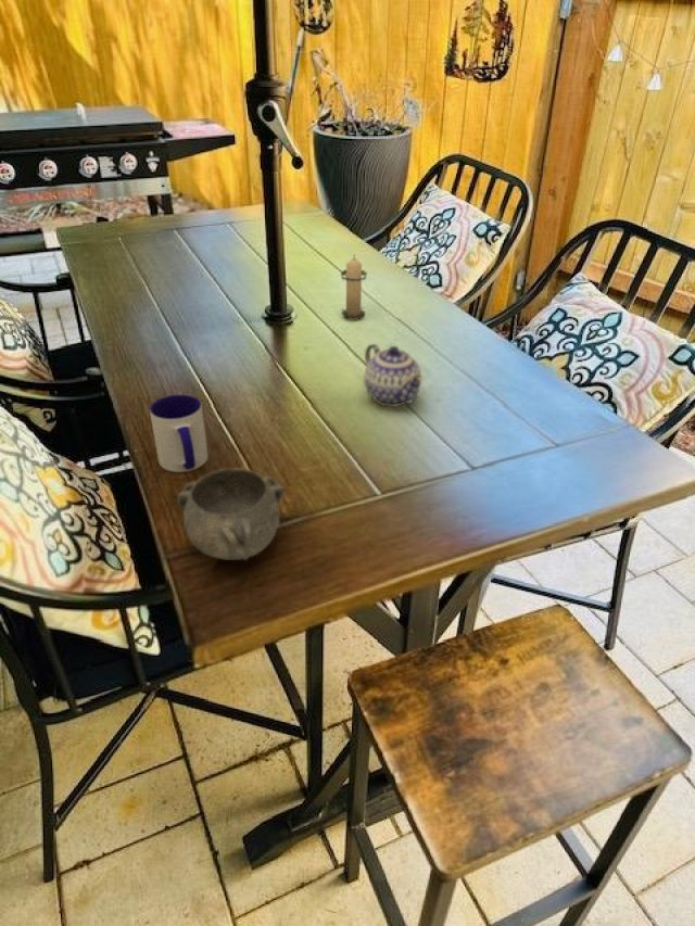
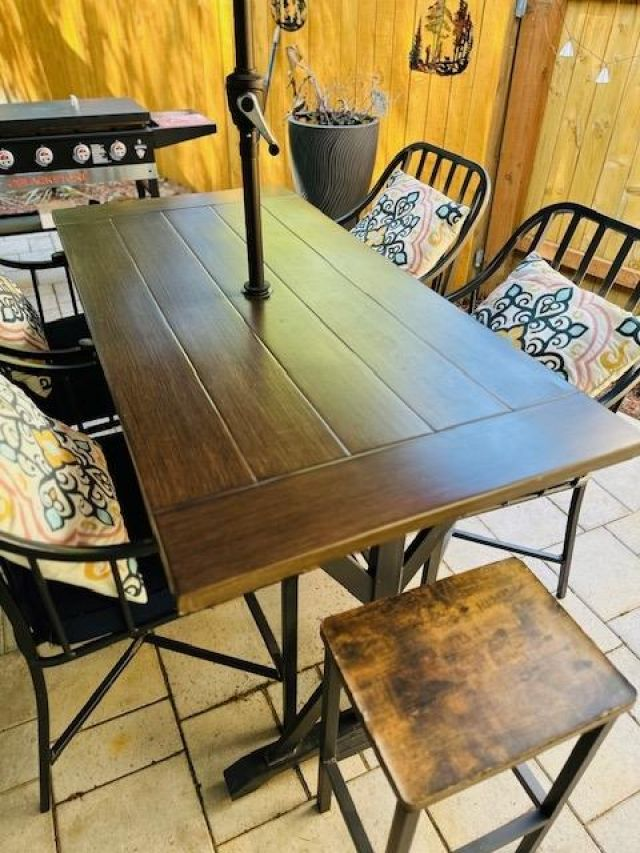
- teapot (392, 372)
- mug (181, 437)
- decorative bowl (238, 519)
- candle (353, 286)
